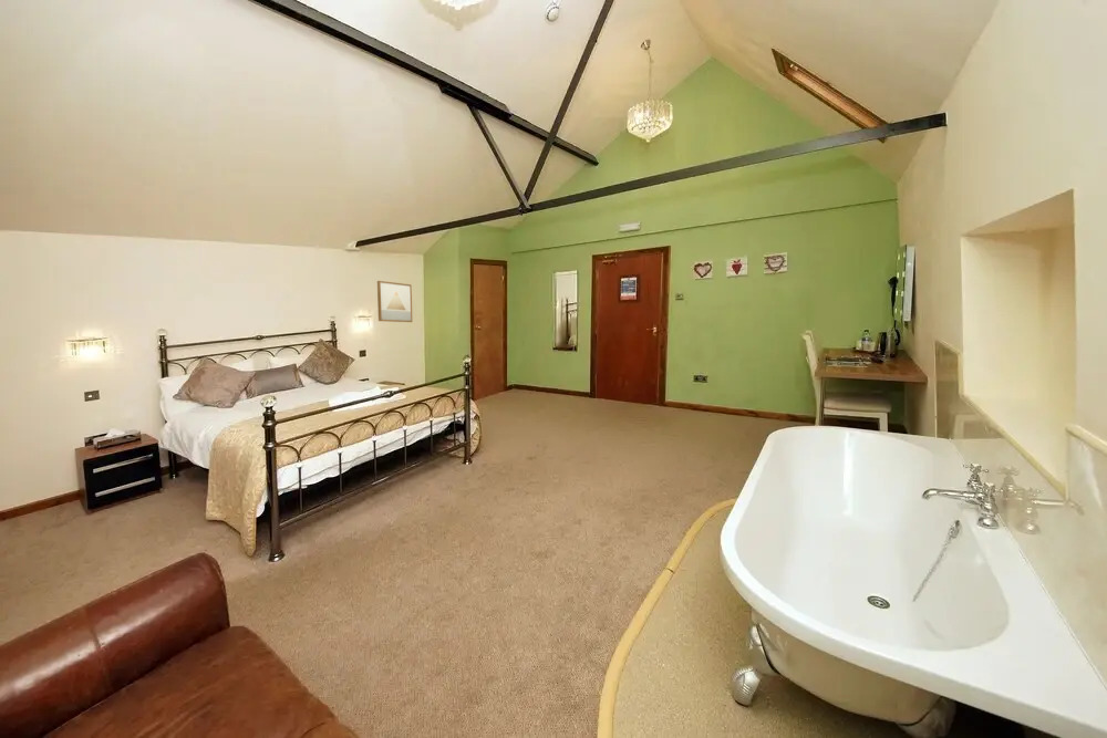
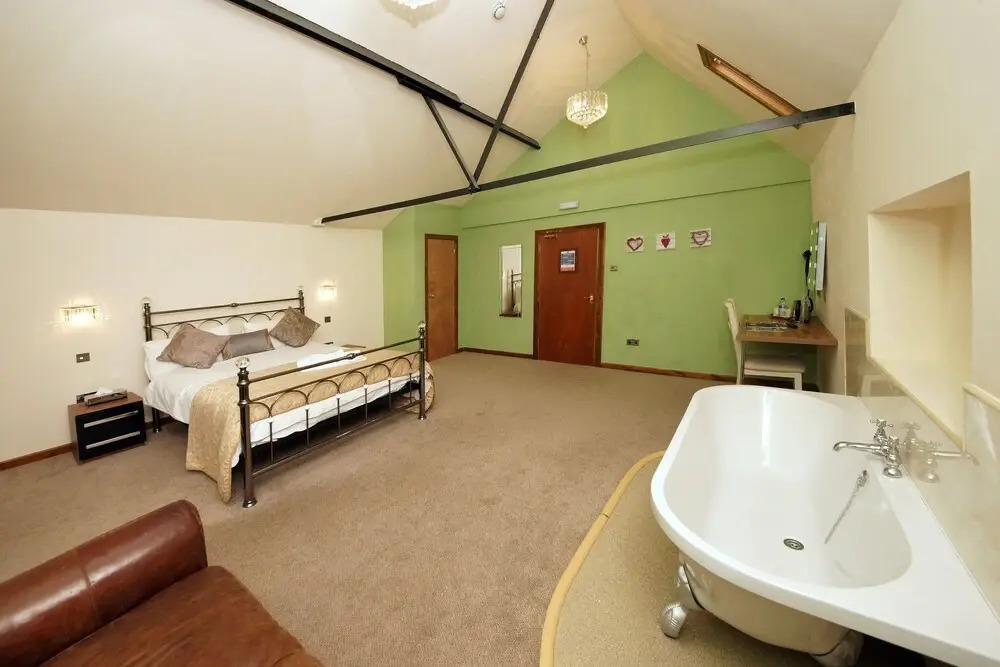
- wall art (395, 302)
